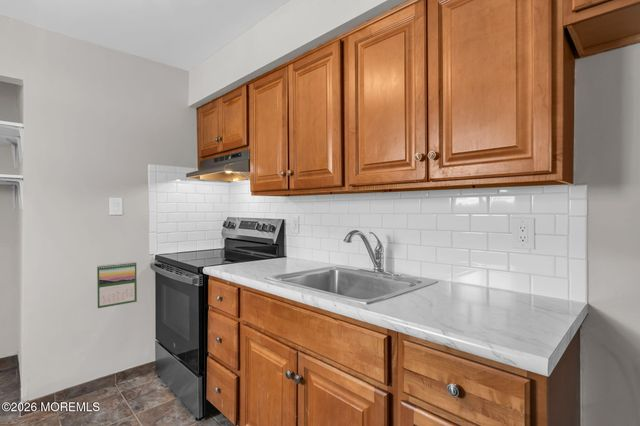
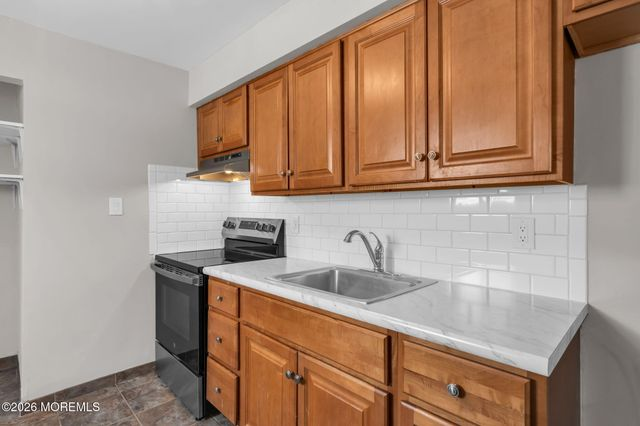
- calendar (117, 283)
